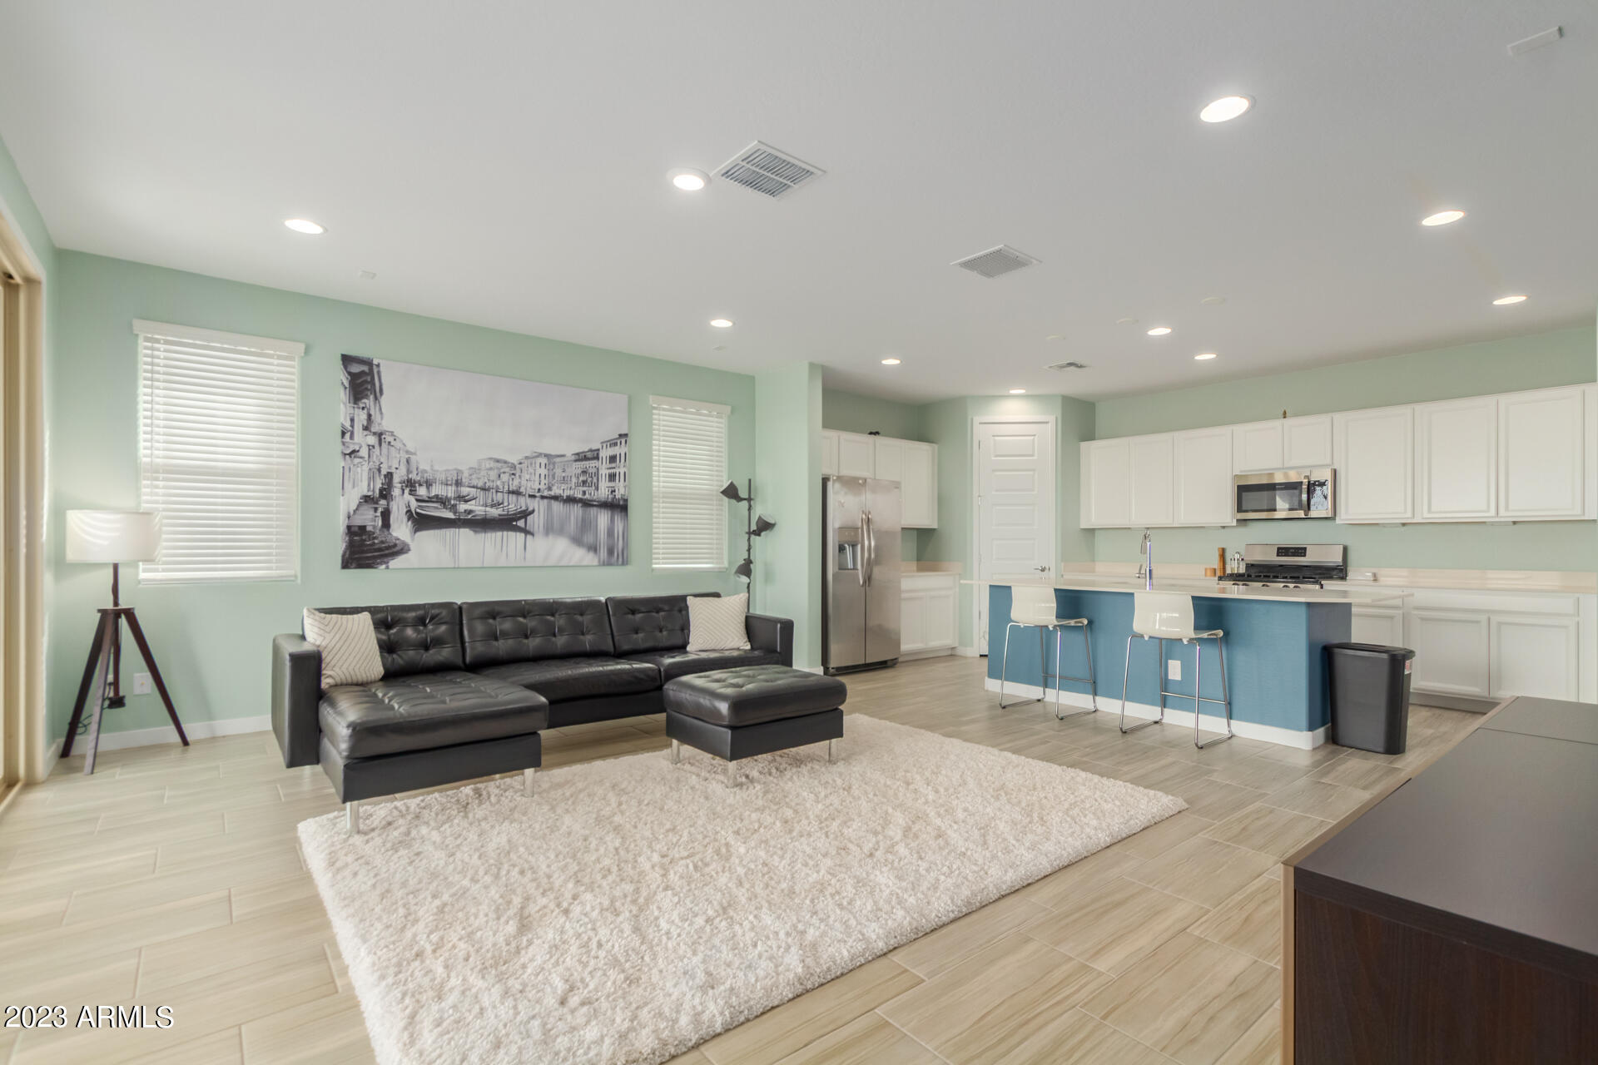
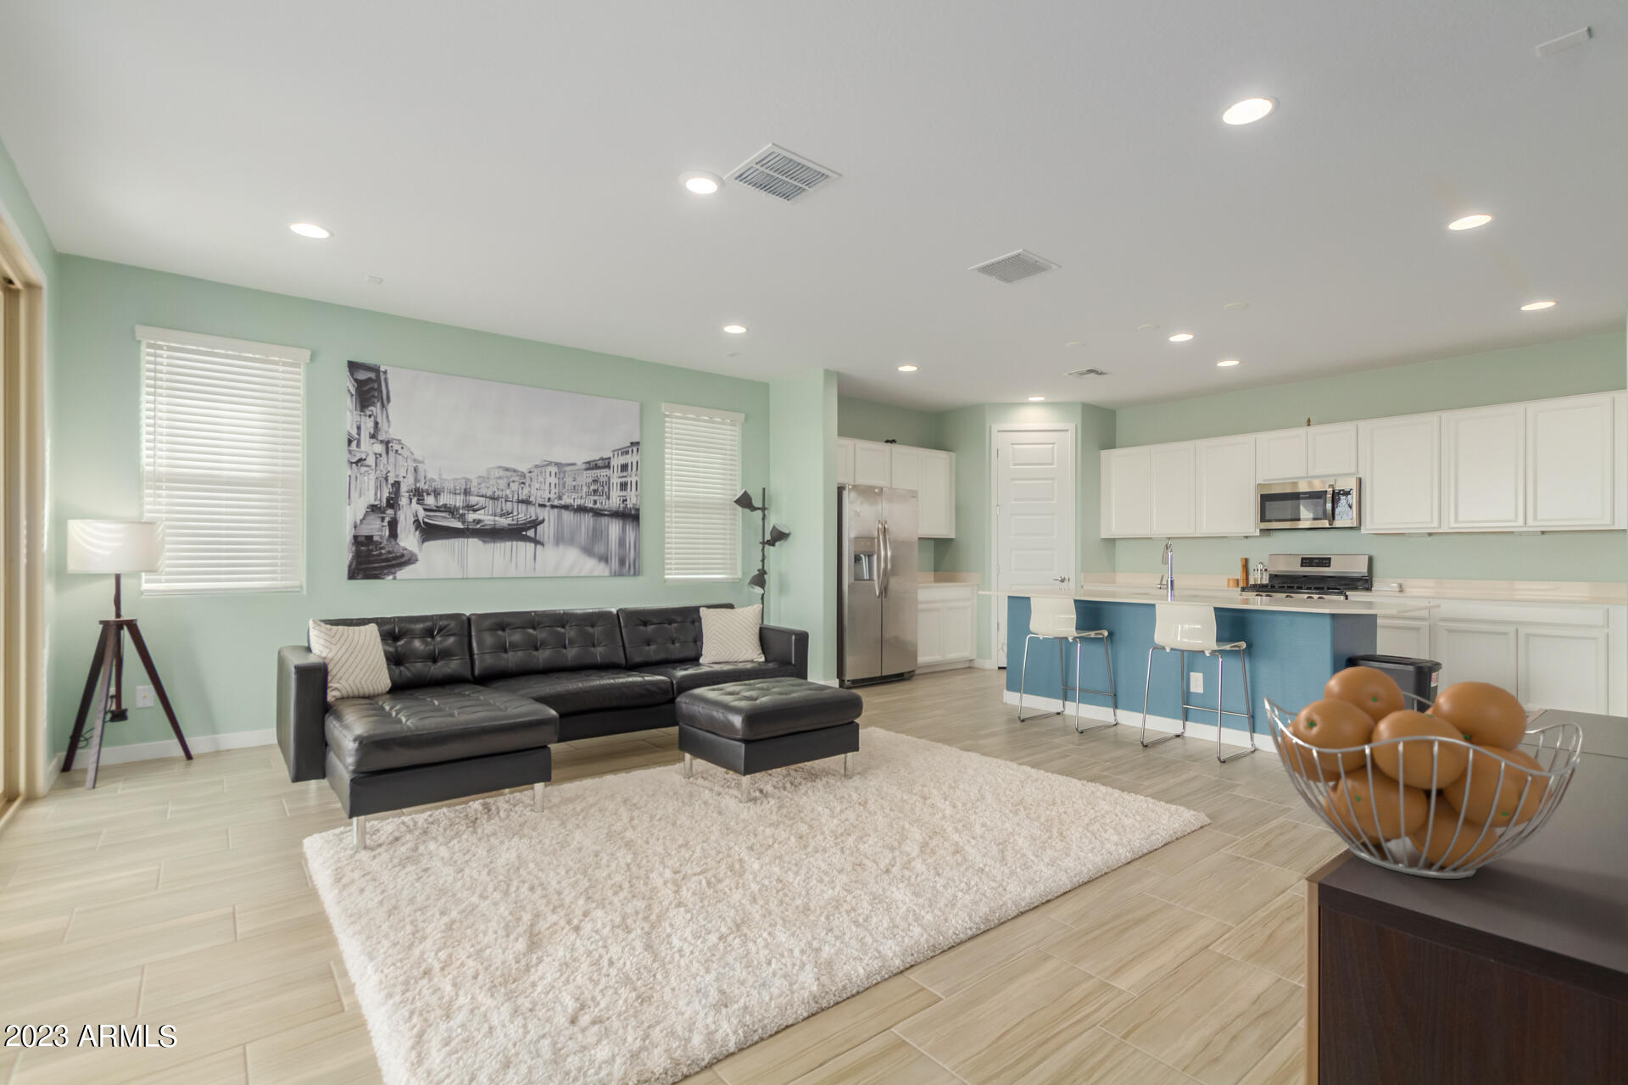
+ fruit basket (1409, 764)
